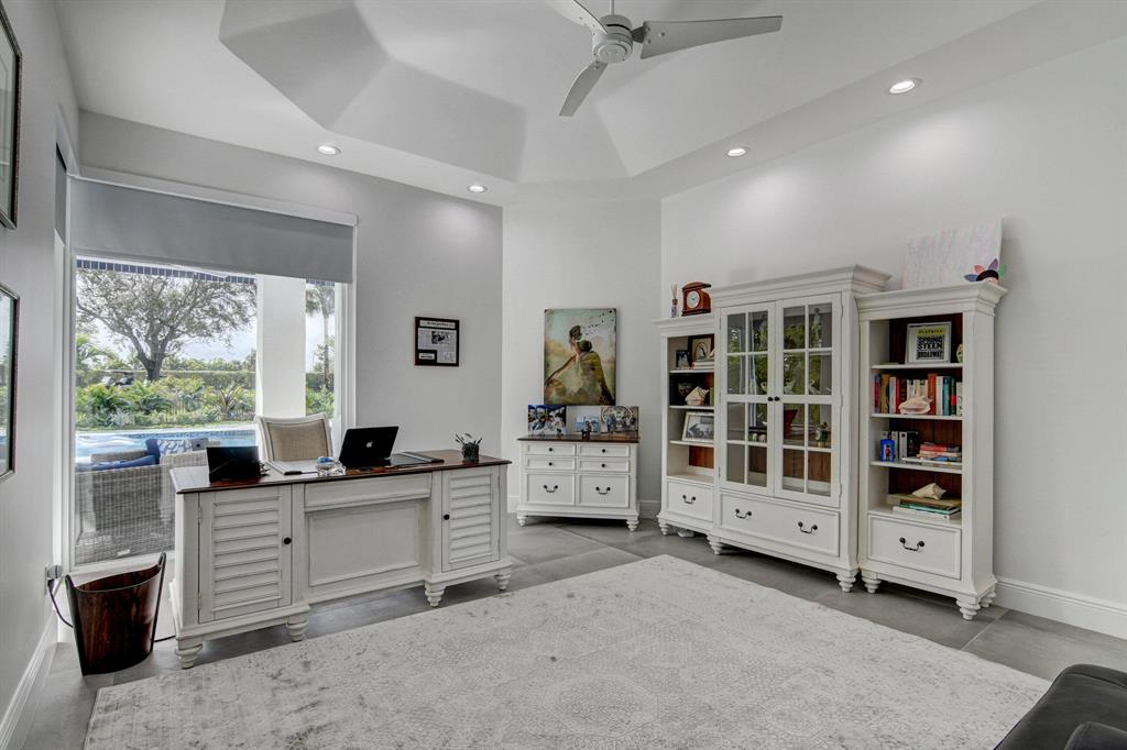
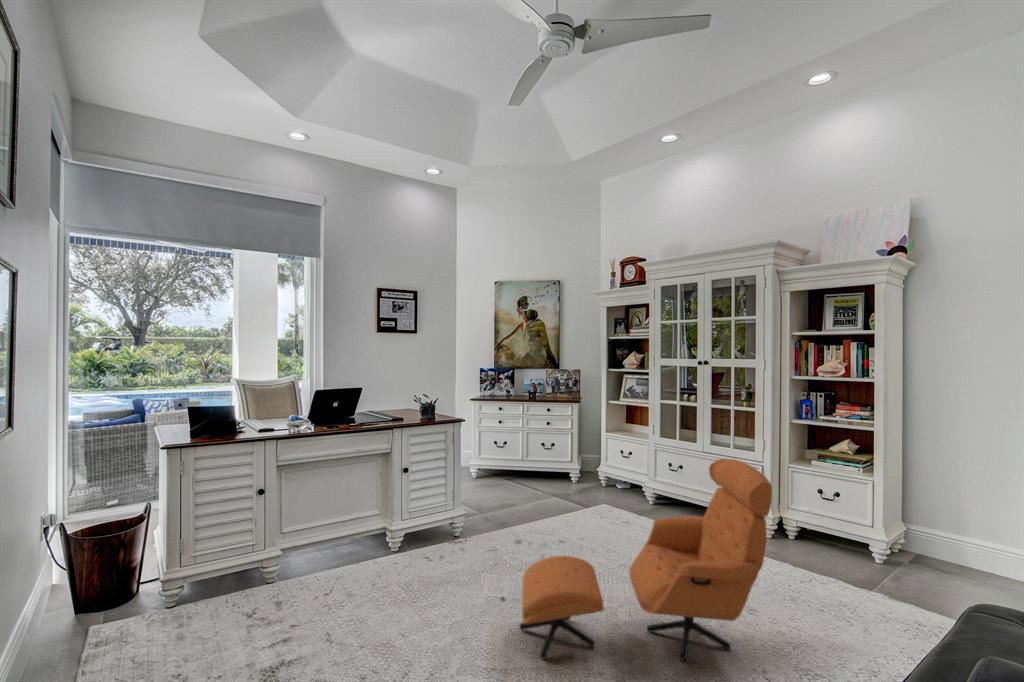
+ armchair (640, 551)
